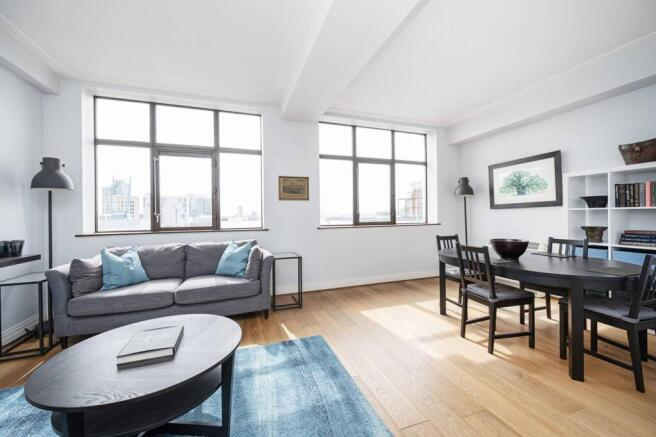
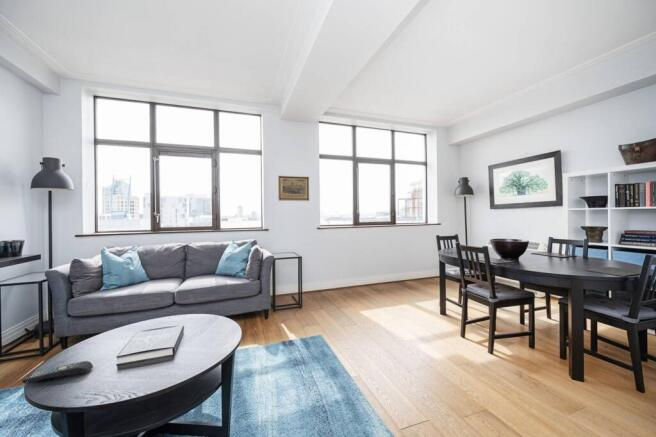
+ remote control (59, 371)
